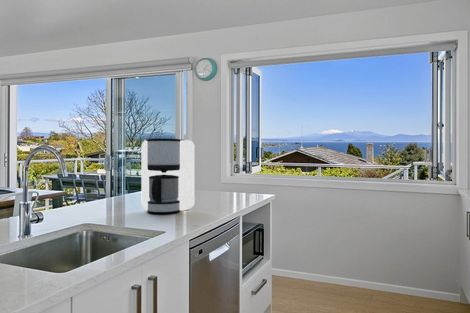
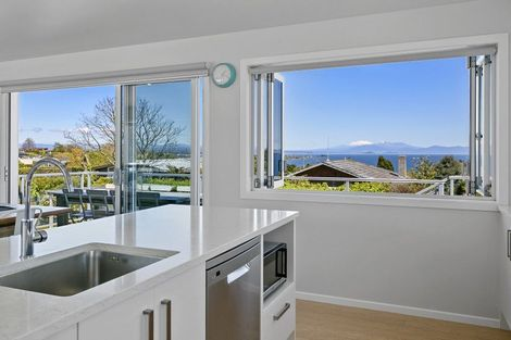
- coffee maker (163, 175)
